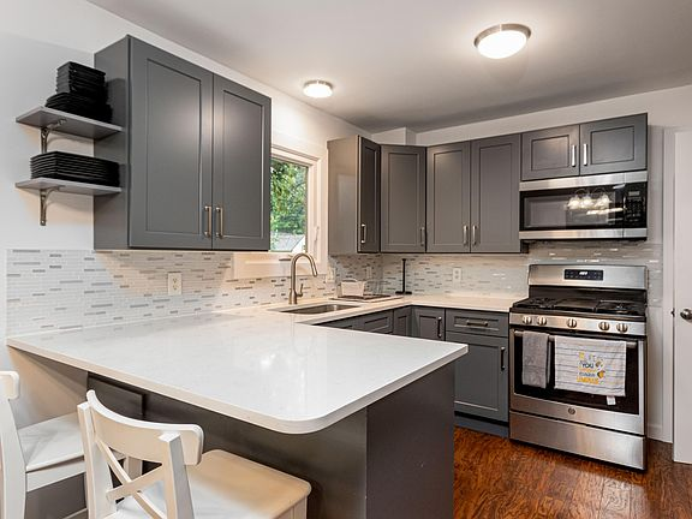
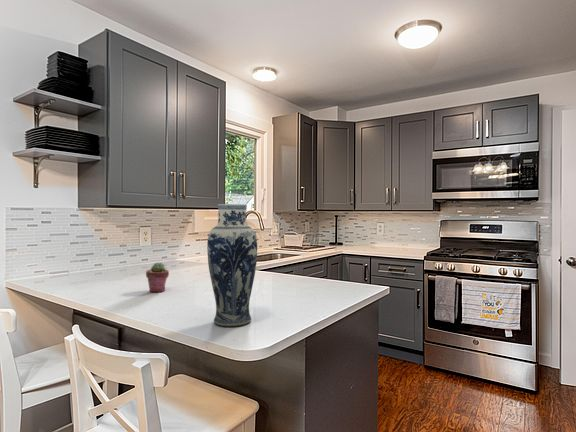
+ vase (232, 262)
+ potted succulent (157, 276)
